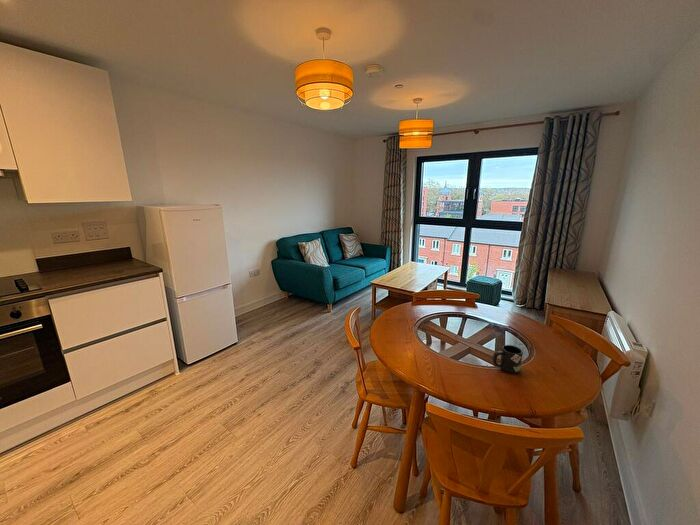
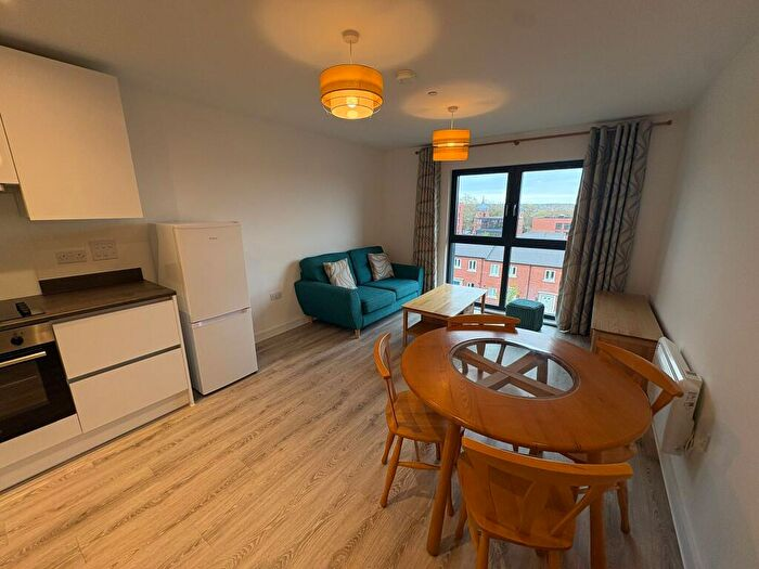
- mug (506, 358)
